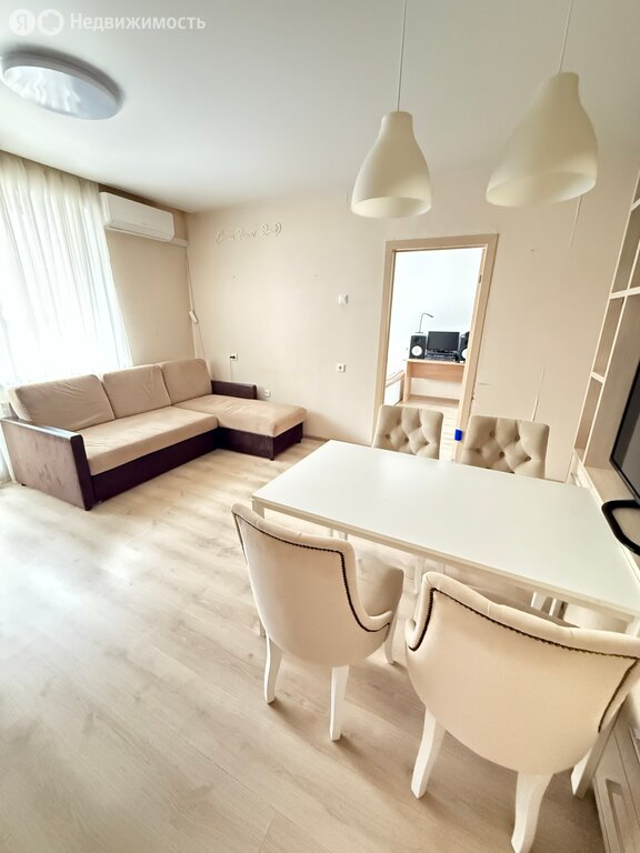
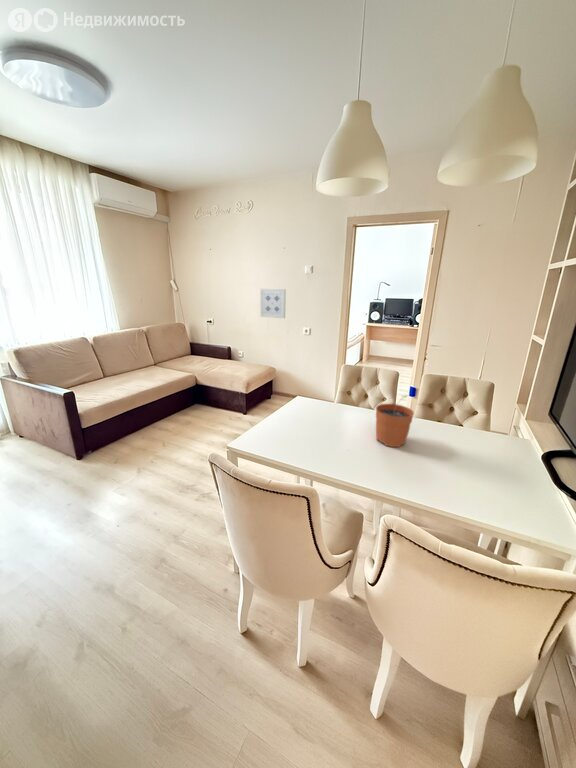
+ wall art (272, 303)
+ plant pot (393, 417)
